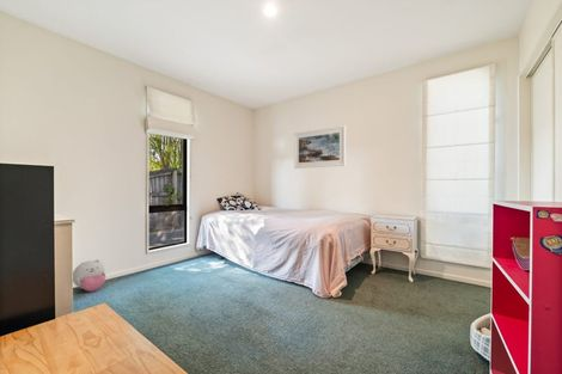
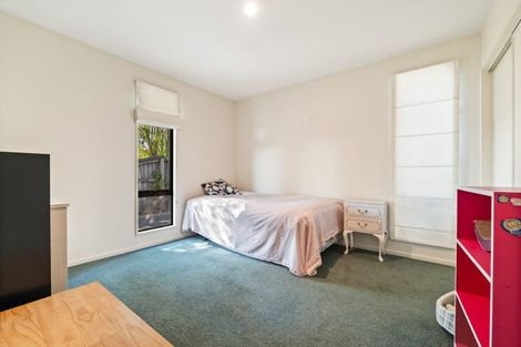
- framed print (318, 148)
- plush toy (90, 274)
